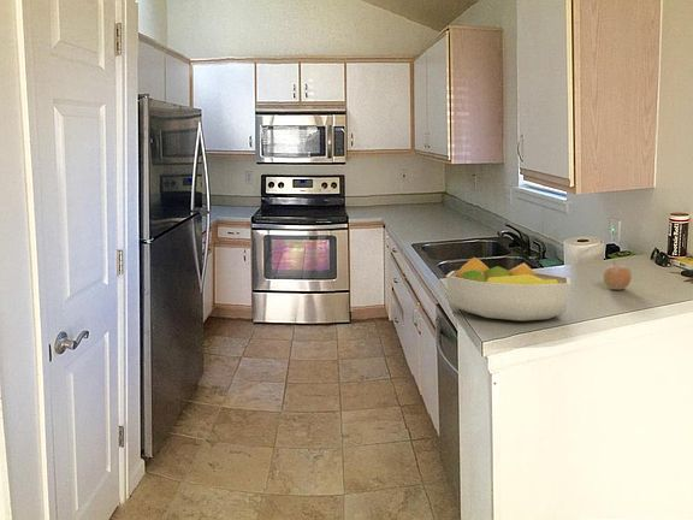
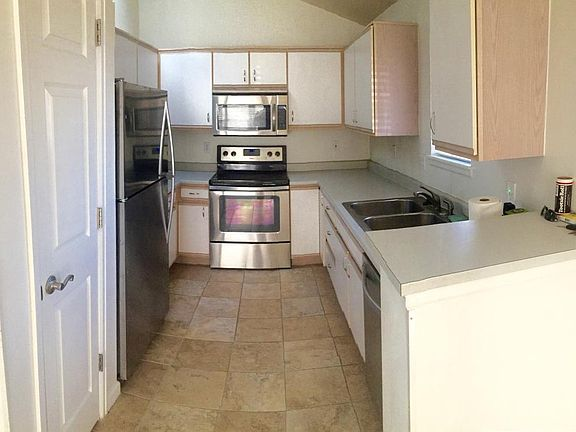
- fruit (616, 274)
- fruit bowl (505, 285)
